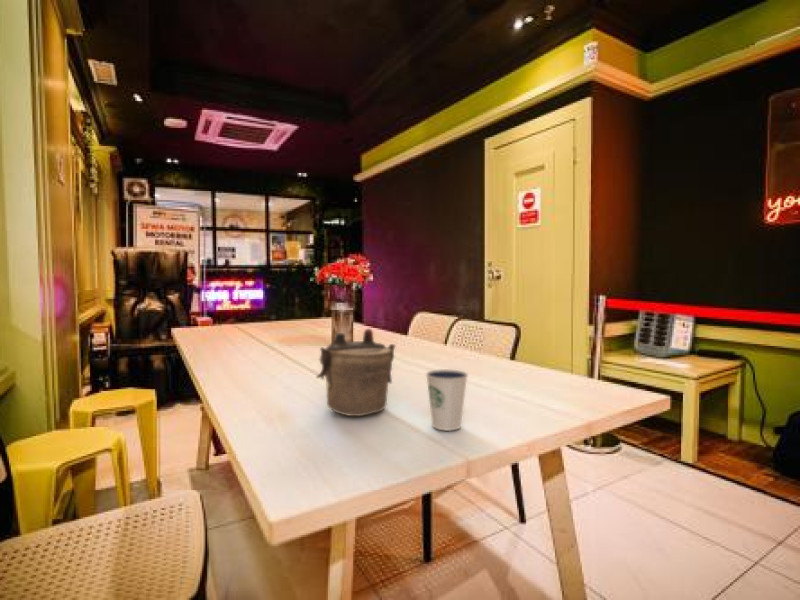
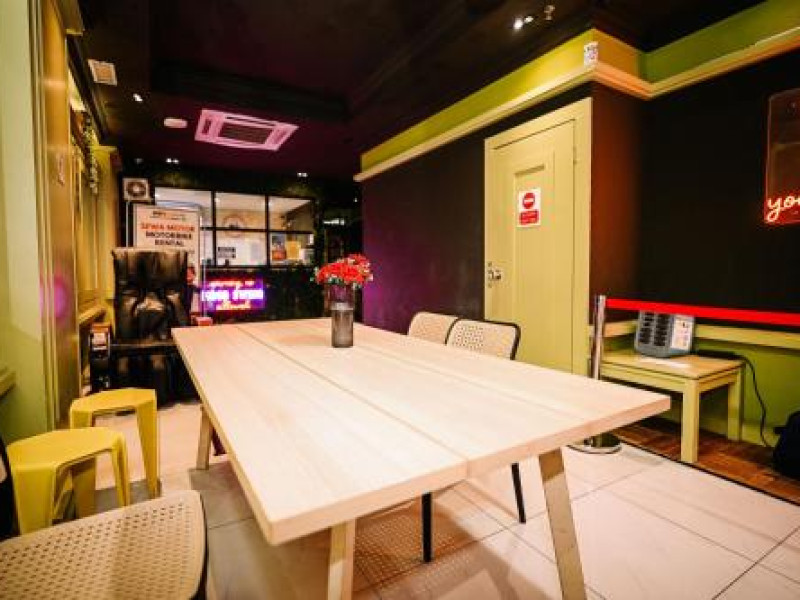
- dixie cup (446, 400)
- teapot (359, 369)
